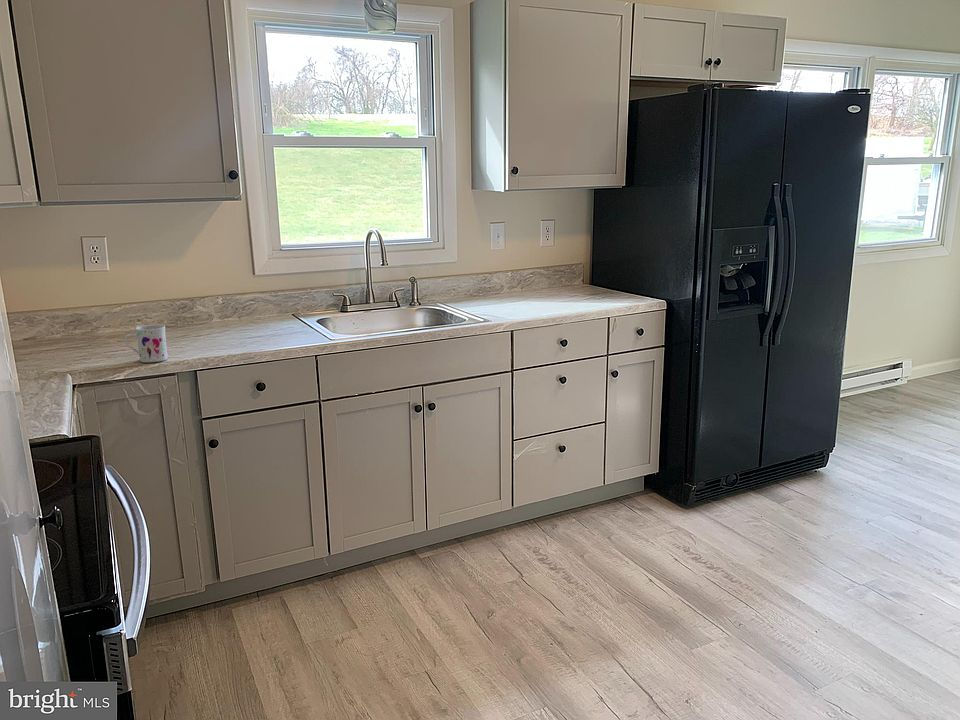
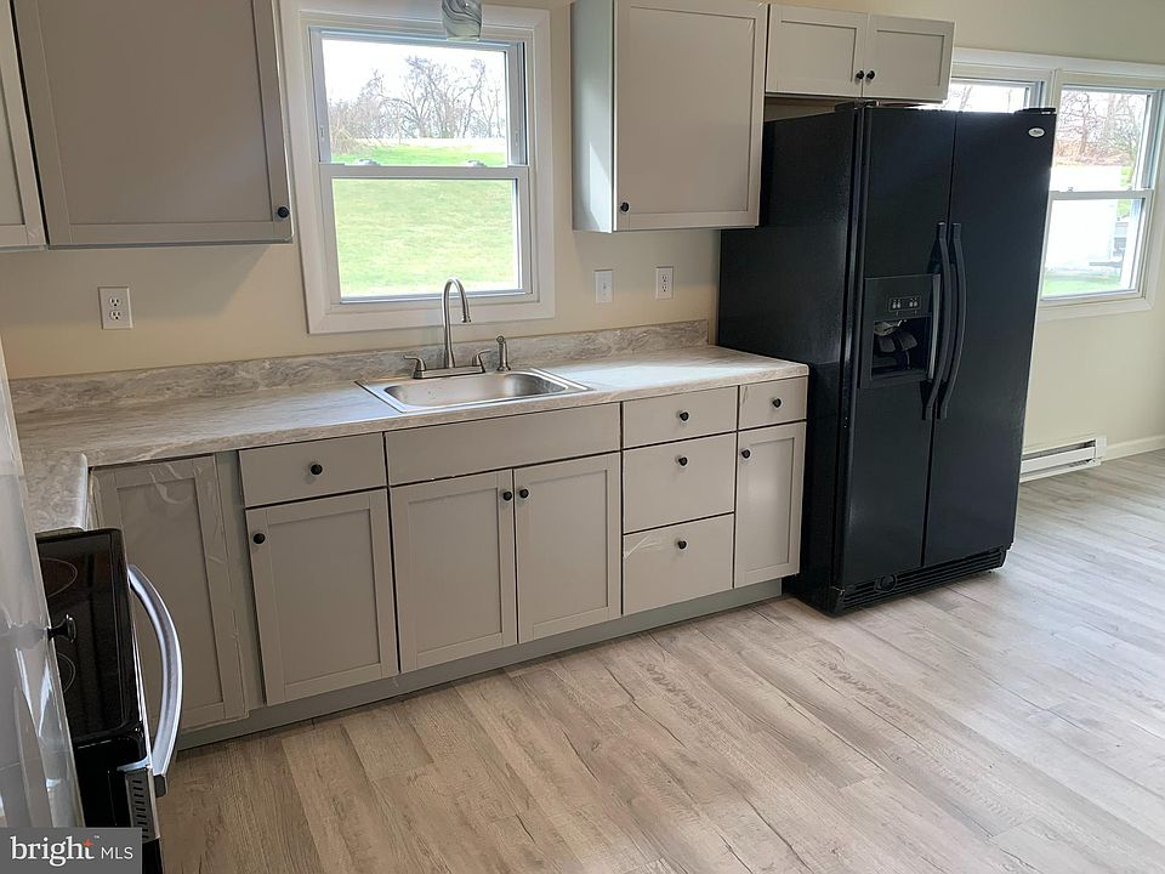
- mug (146, 343)
